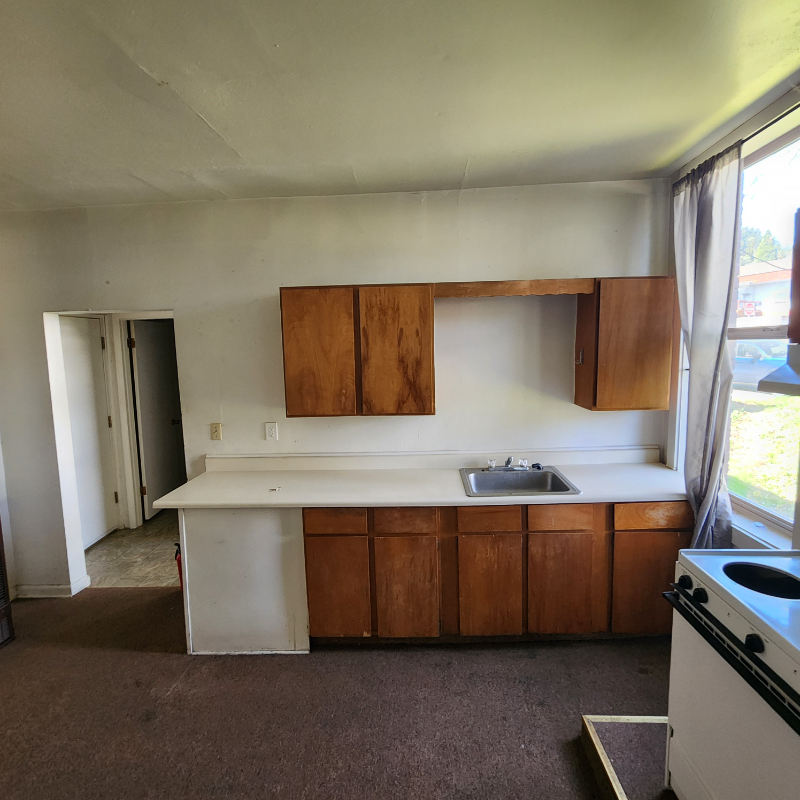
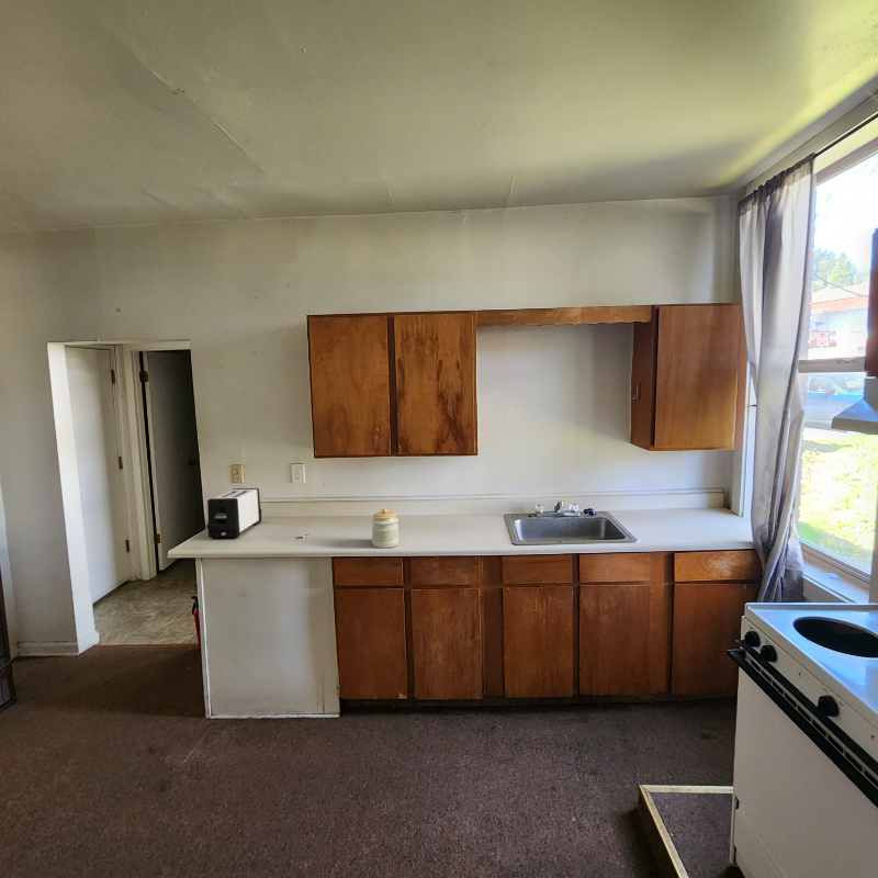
+ jar (384, 526)
+ toaster (235, 511)
